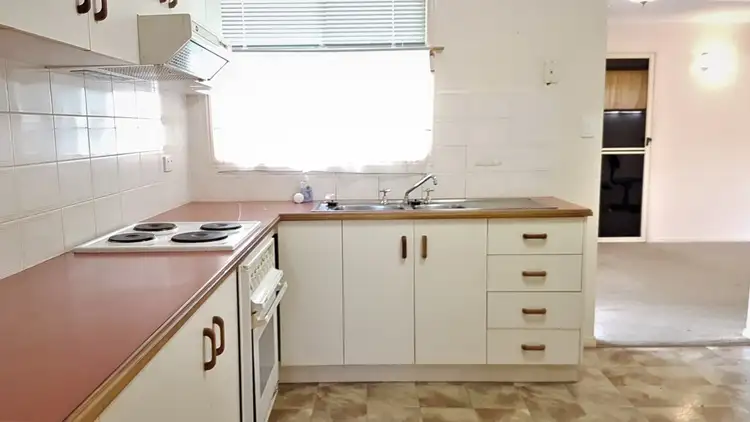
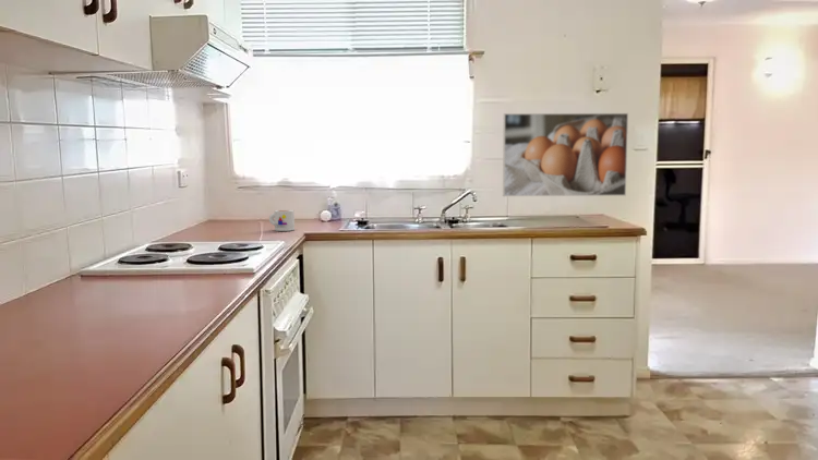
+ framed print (564, 155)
+ mug (281, 220)
